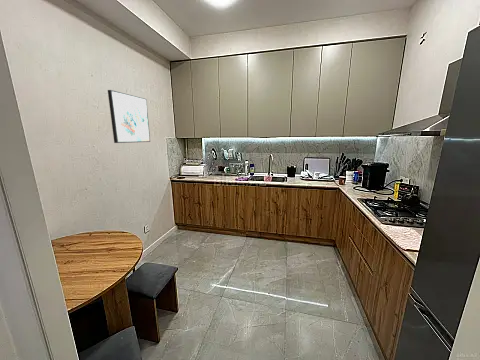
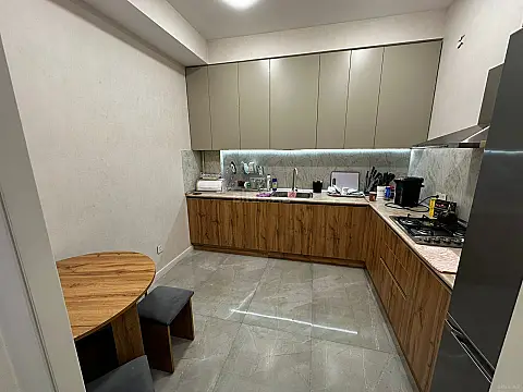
- wall art (131, 119)
